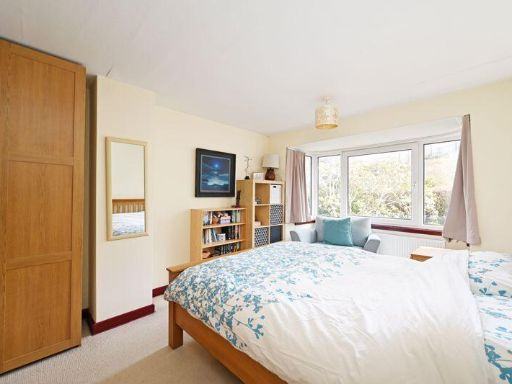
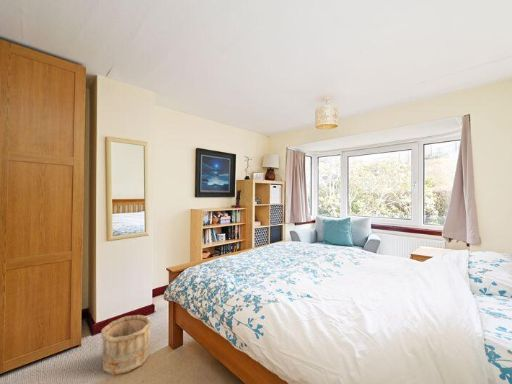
+ wooden bucket (126, 342)
